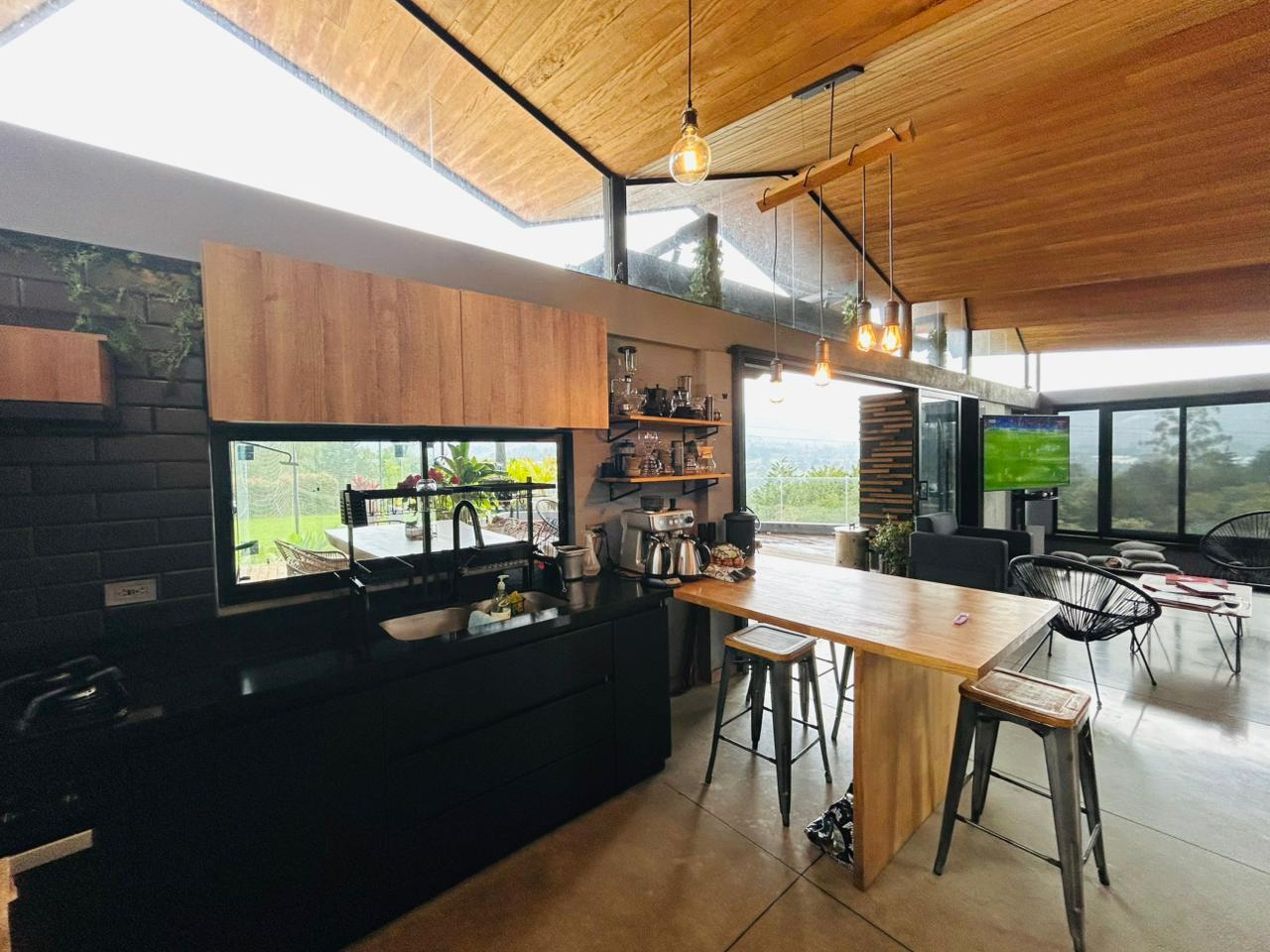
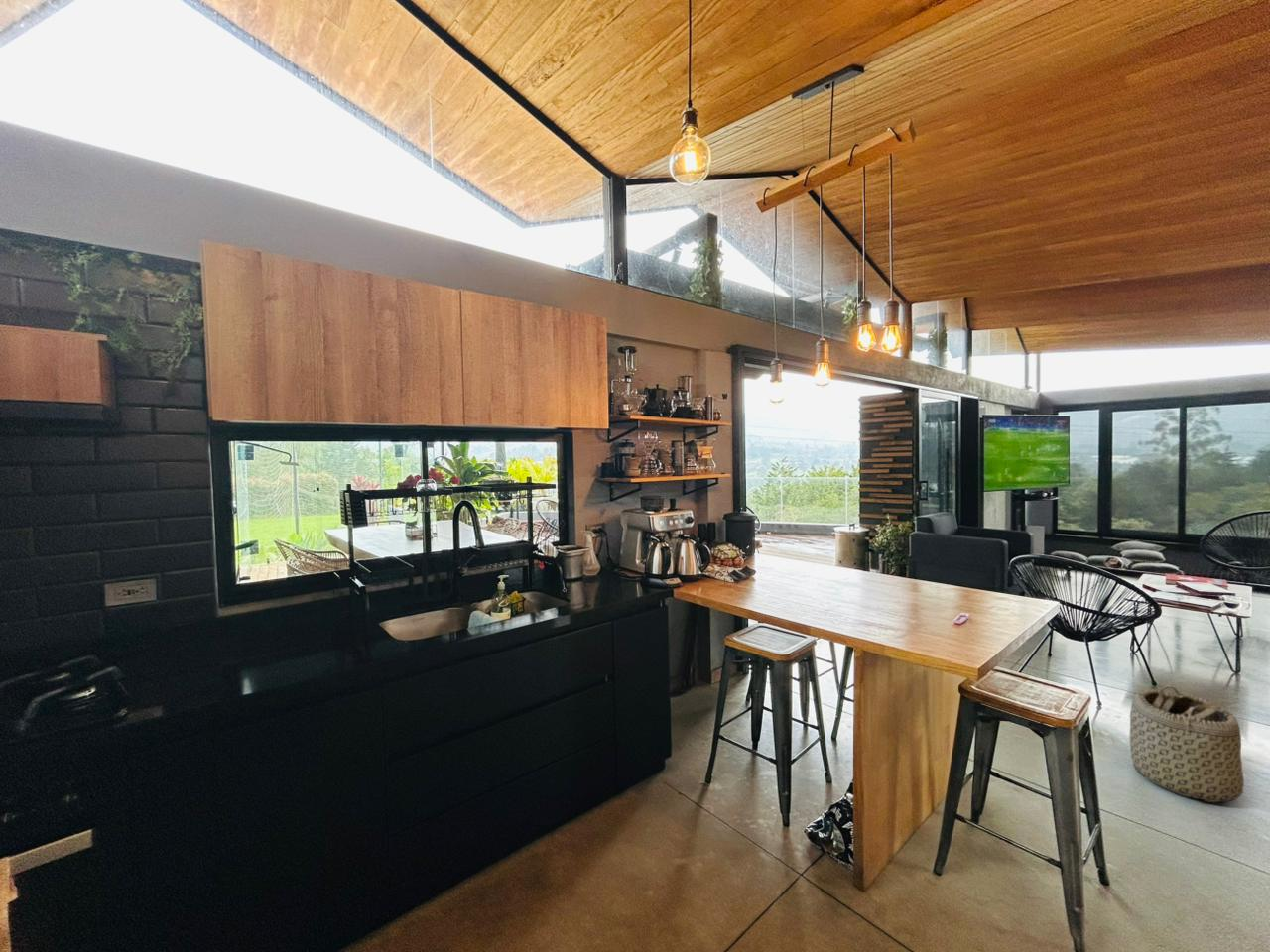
+ basket (1183, 739)
